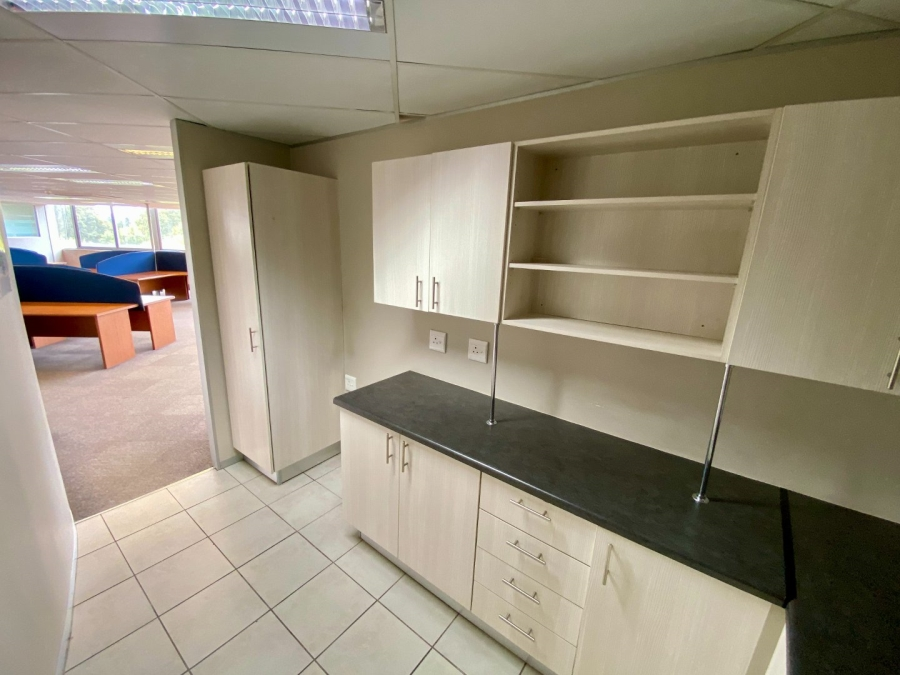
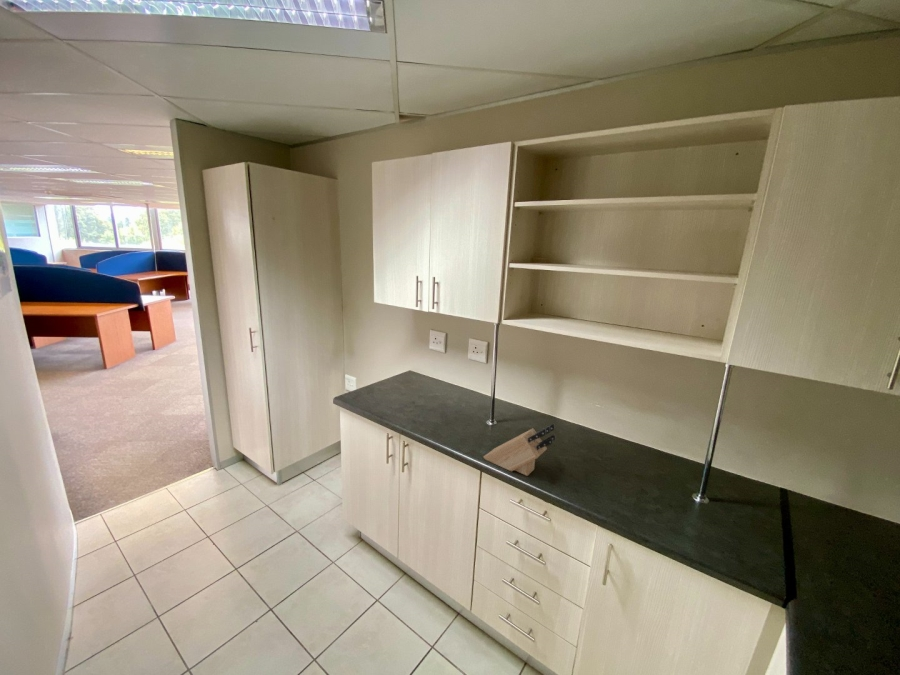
+ knife block (519, 442)
